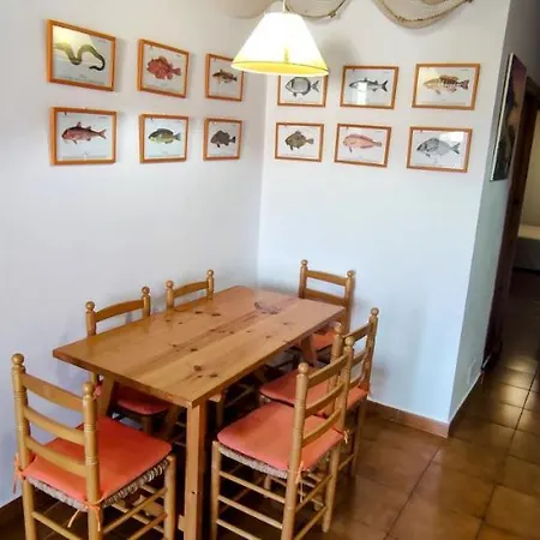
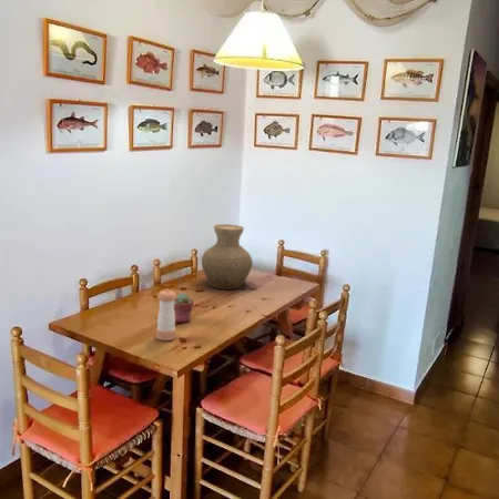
+ vase (226, 255)
+ pepper shaker (166, 313)
+ potted succulent (182, 306)
